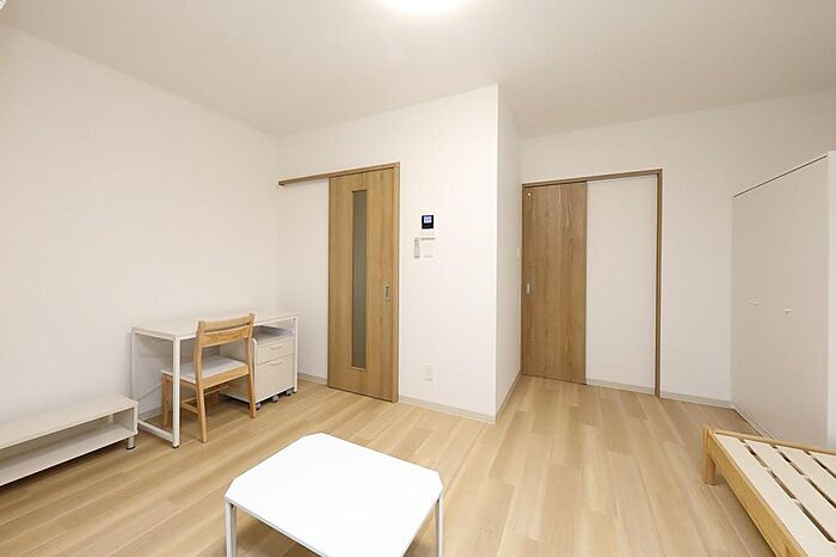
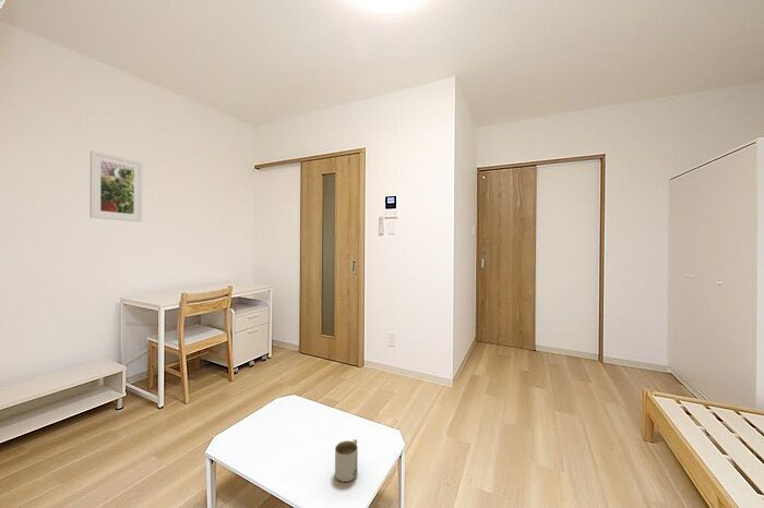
+ mug (348, 457)
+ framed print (117, 188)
